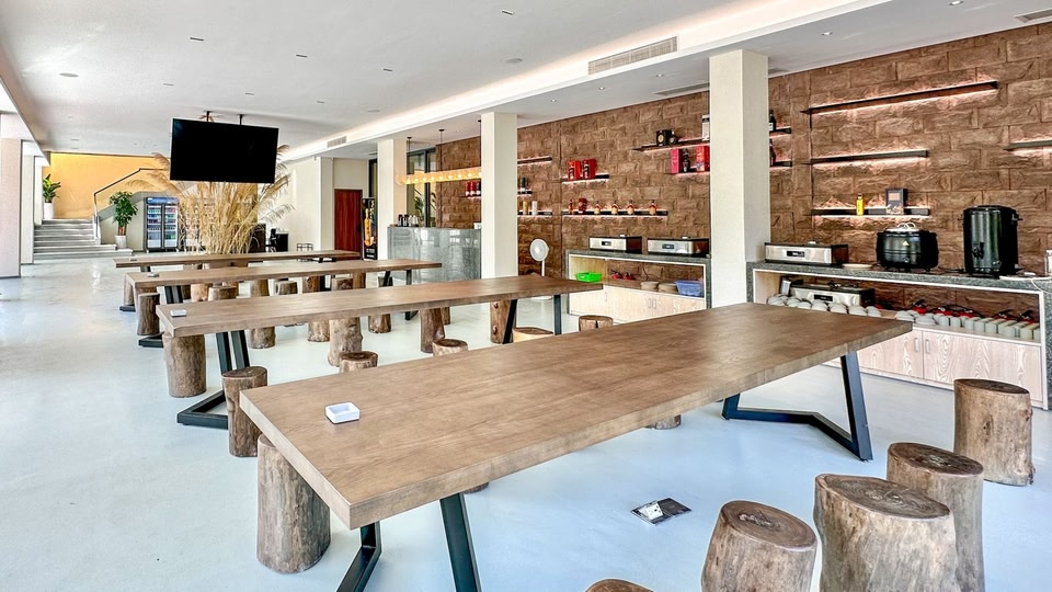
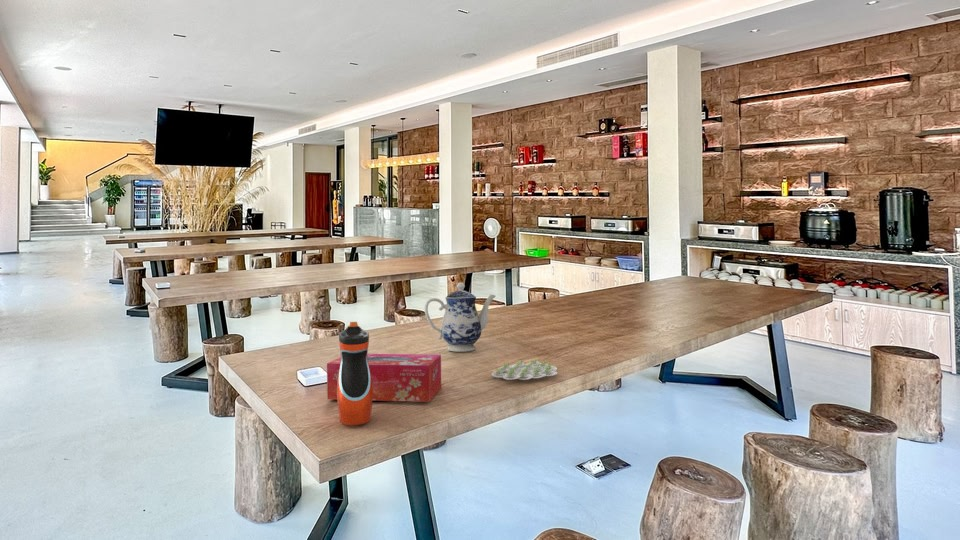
+ tissue box (386, 376)
+ water bottle (354, 371)
+ teacup (526, 368)
+ teapot (461, 315)
